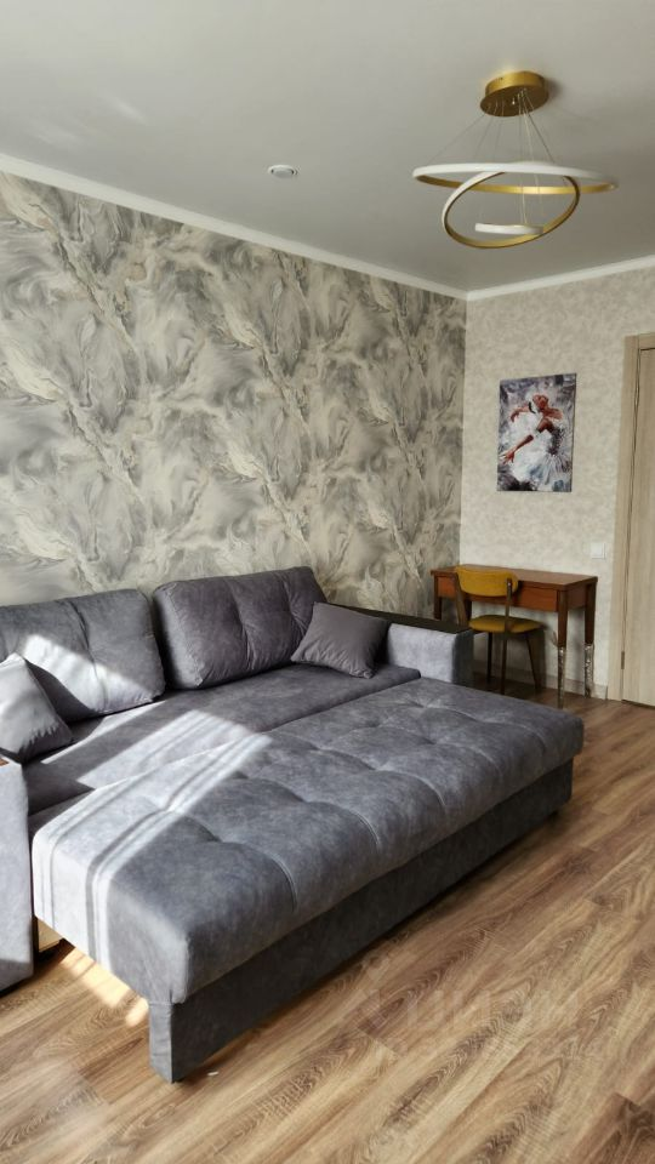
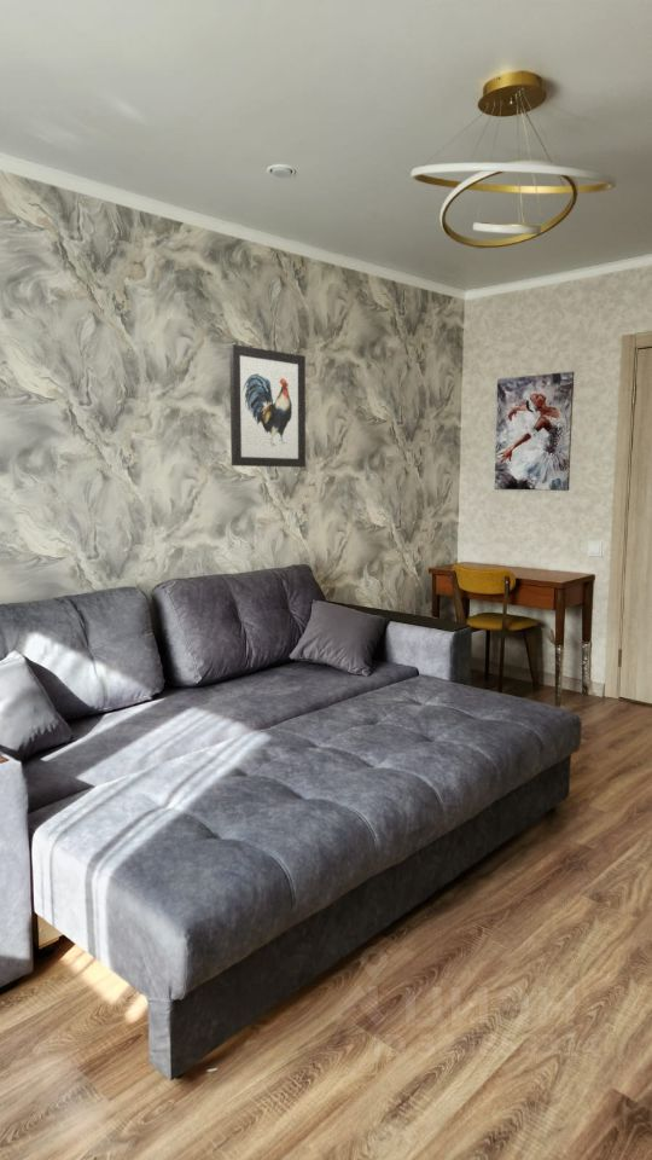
+ wall art (269, 408)
